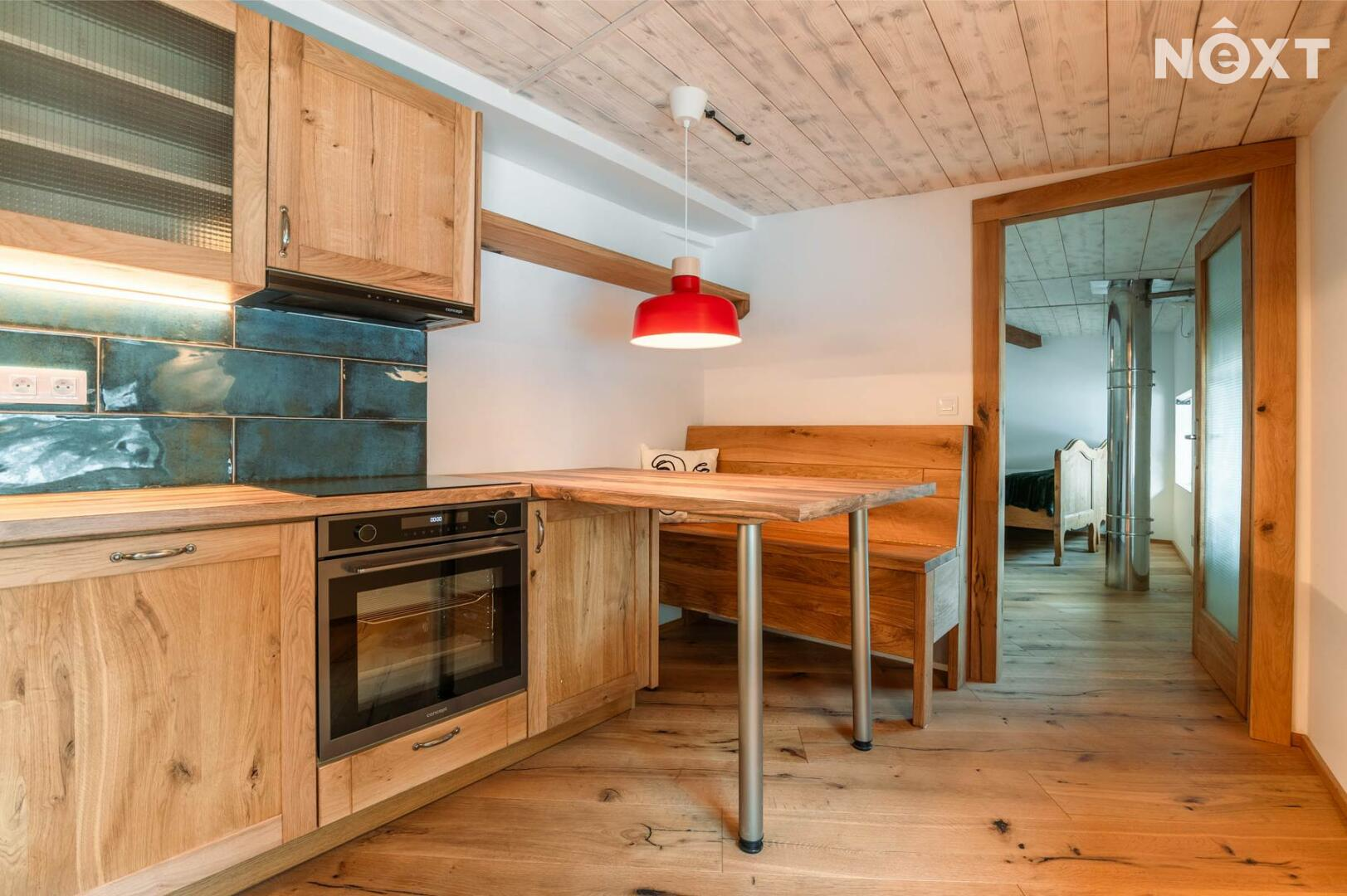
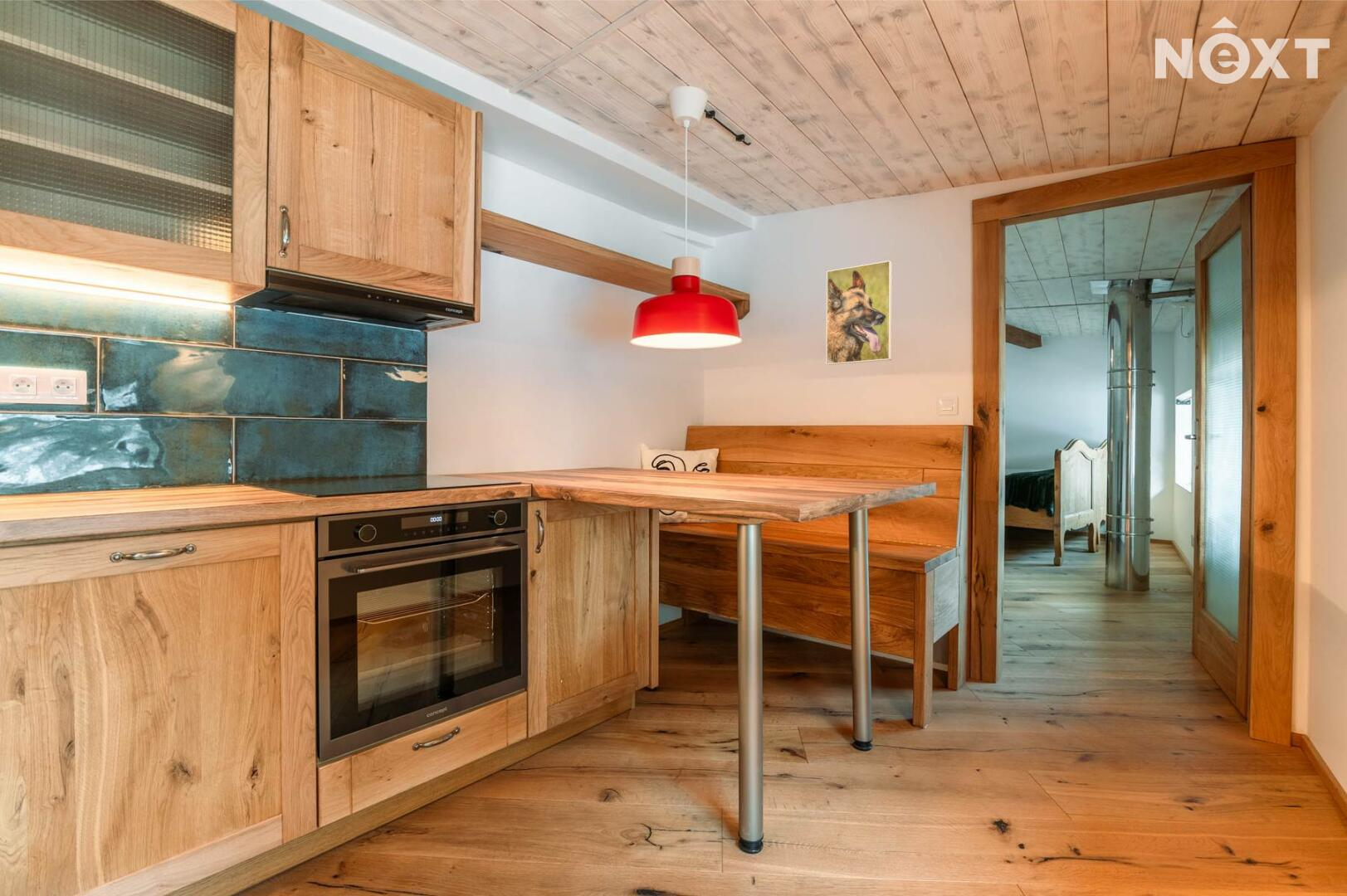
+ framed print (858, 314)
